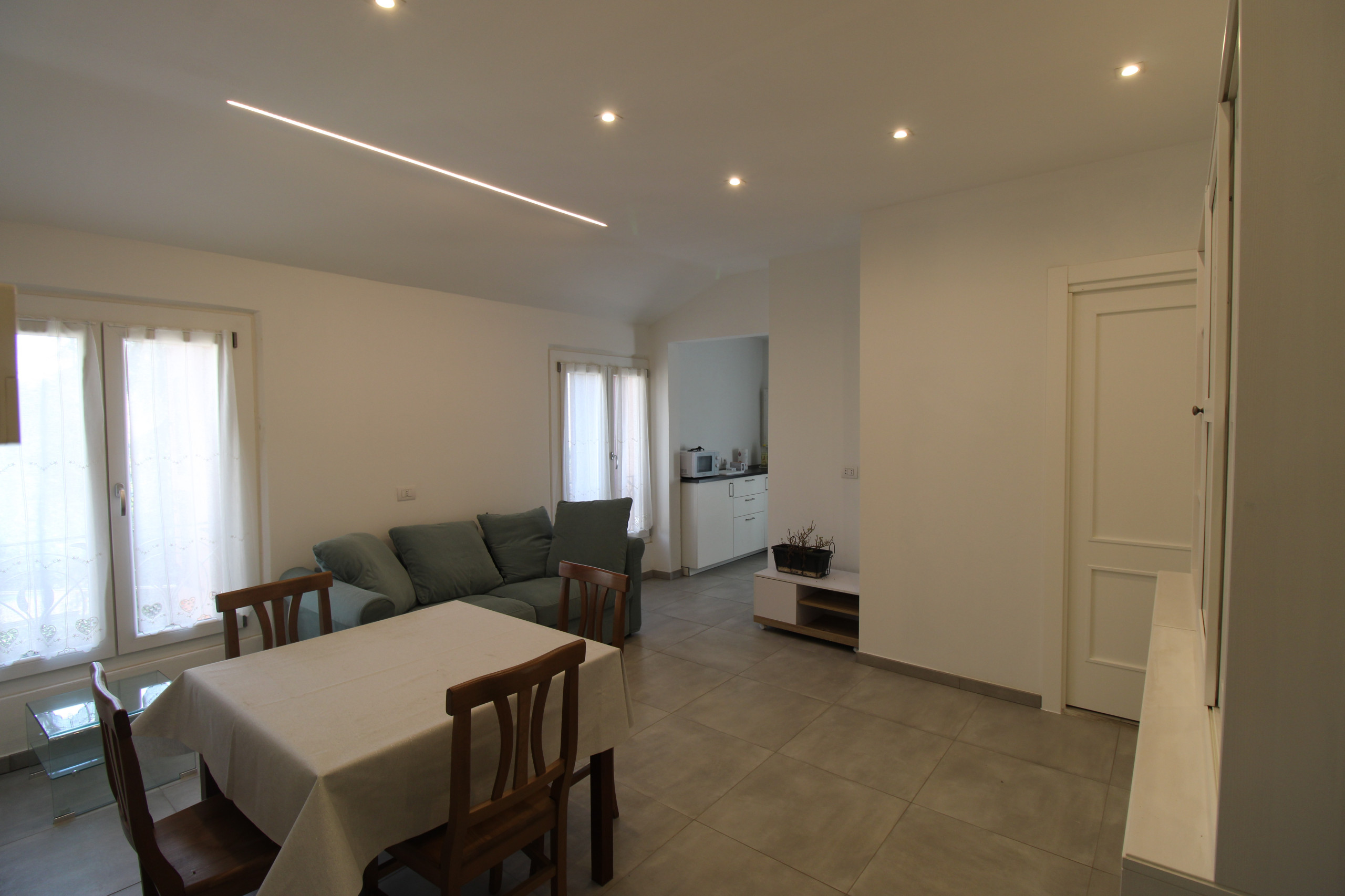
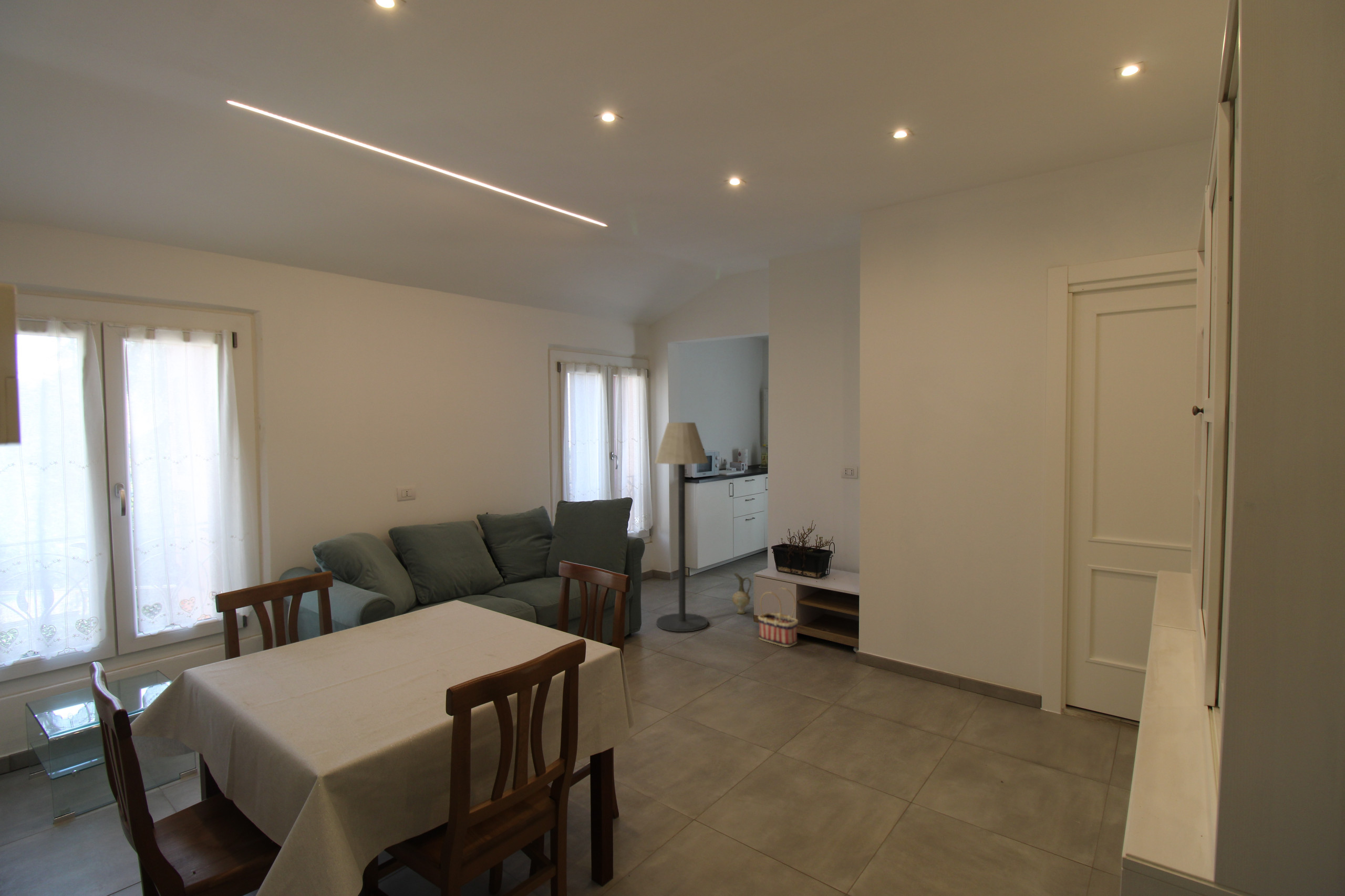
+ basket (778, 616)
+ floor lamp (681, 523)
+ ceramic jug (742, 593)
